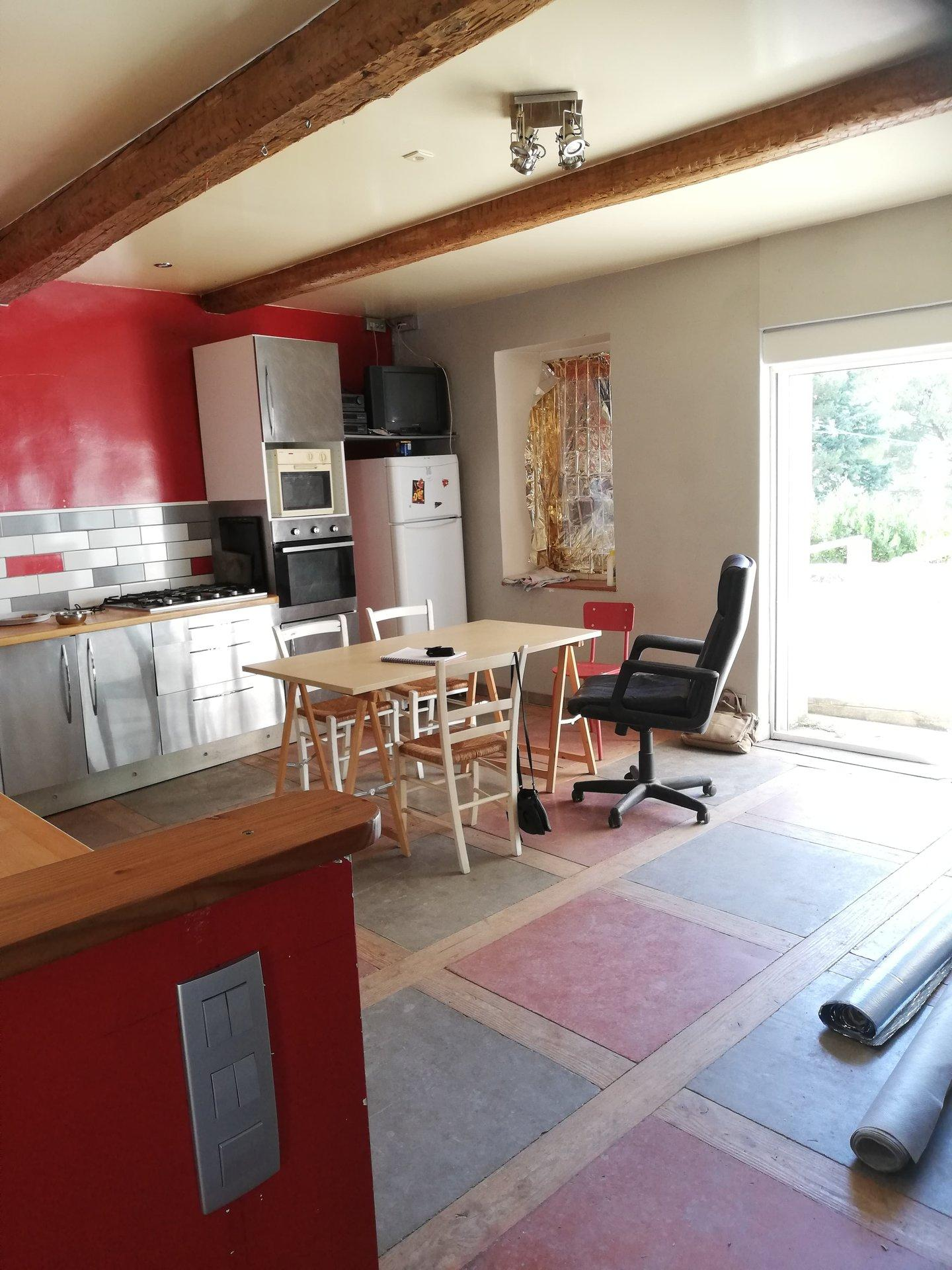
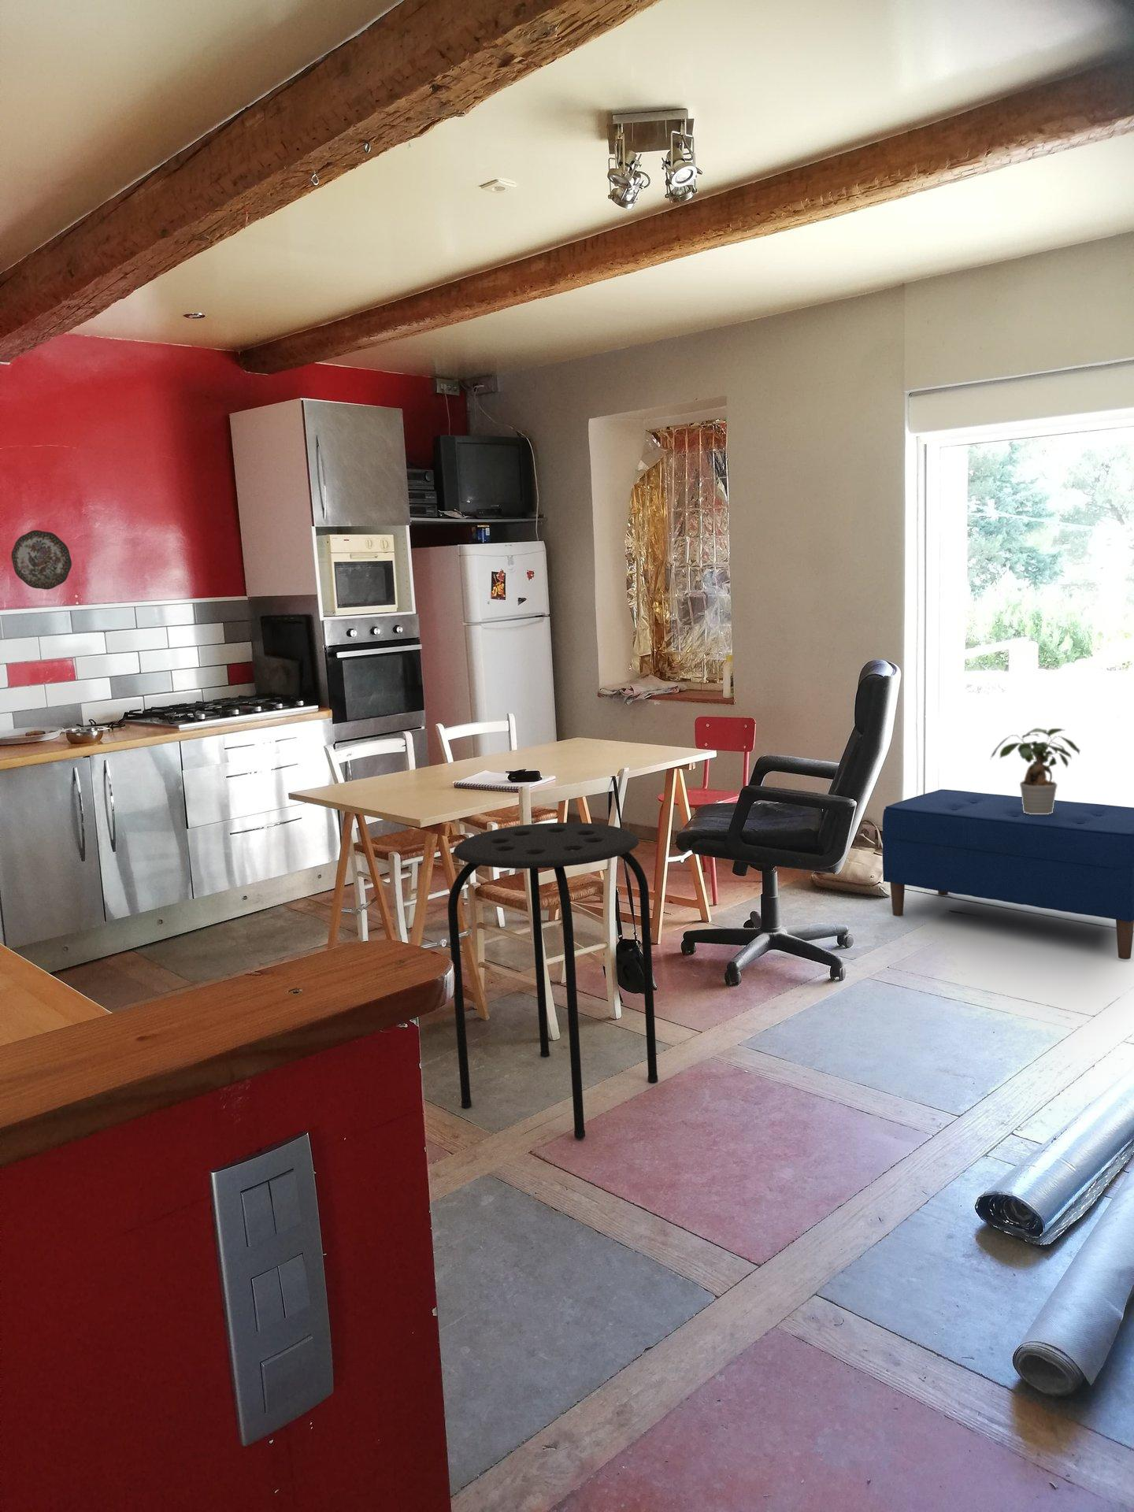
+ potted plant (1040, 768)
+ stool (543, 969)
+ bench (1024, 867)
+ decorative plate (40, 560)
